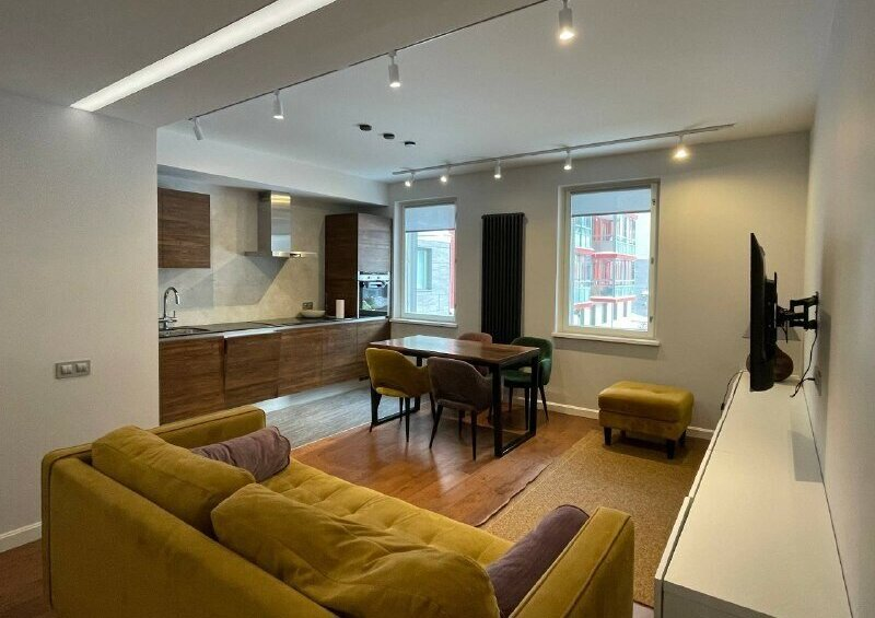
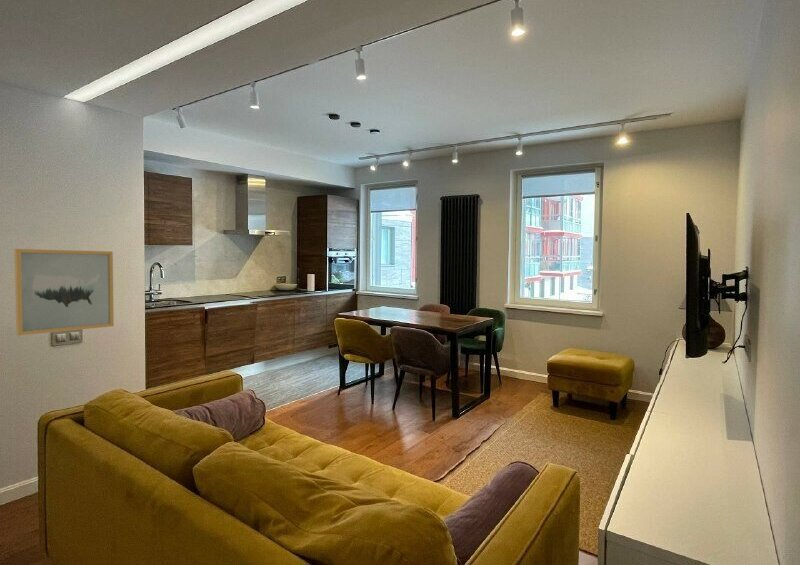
+ wall art (67, 290)
